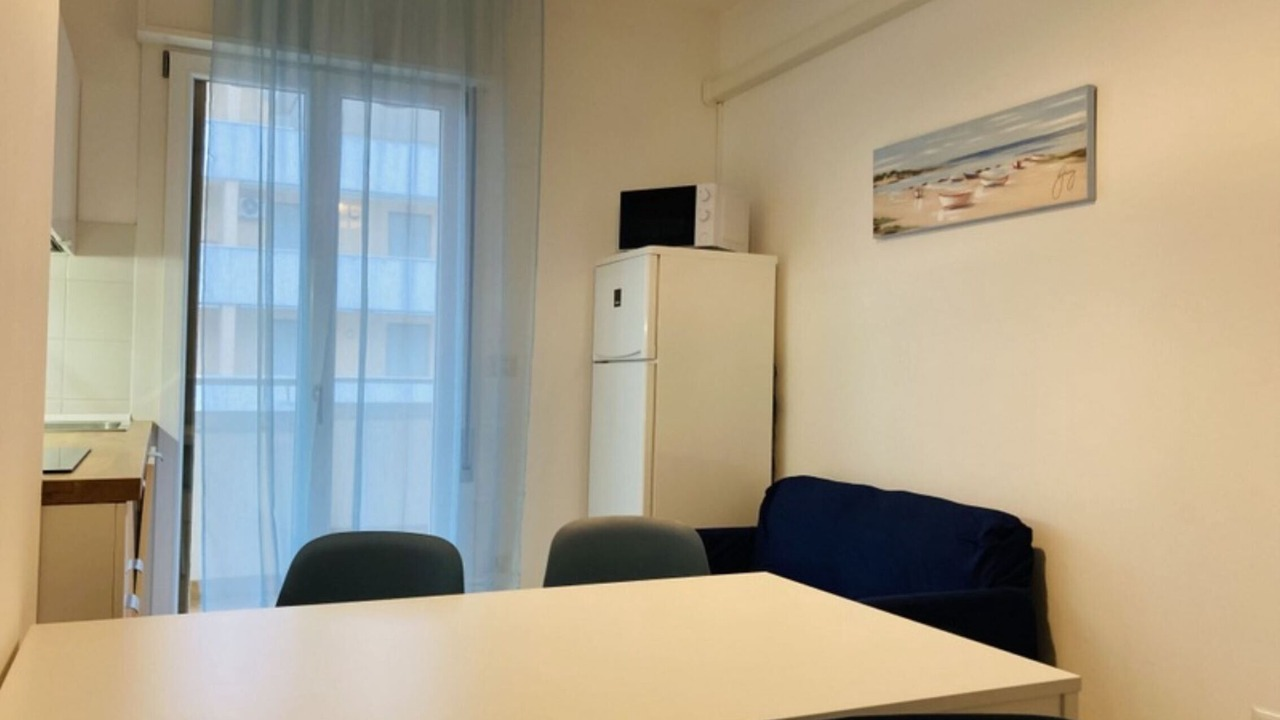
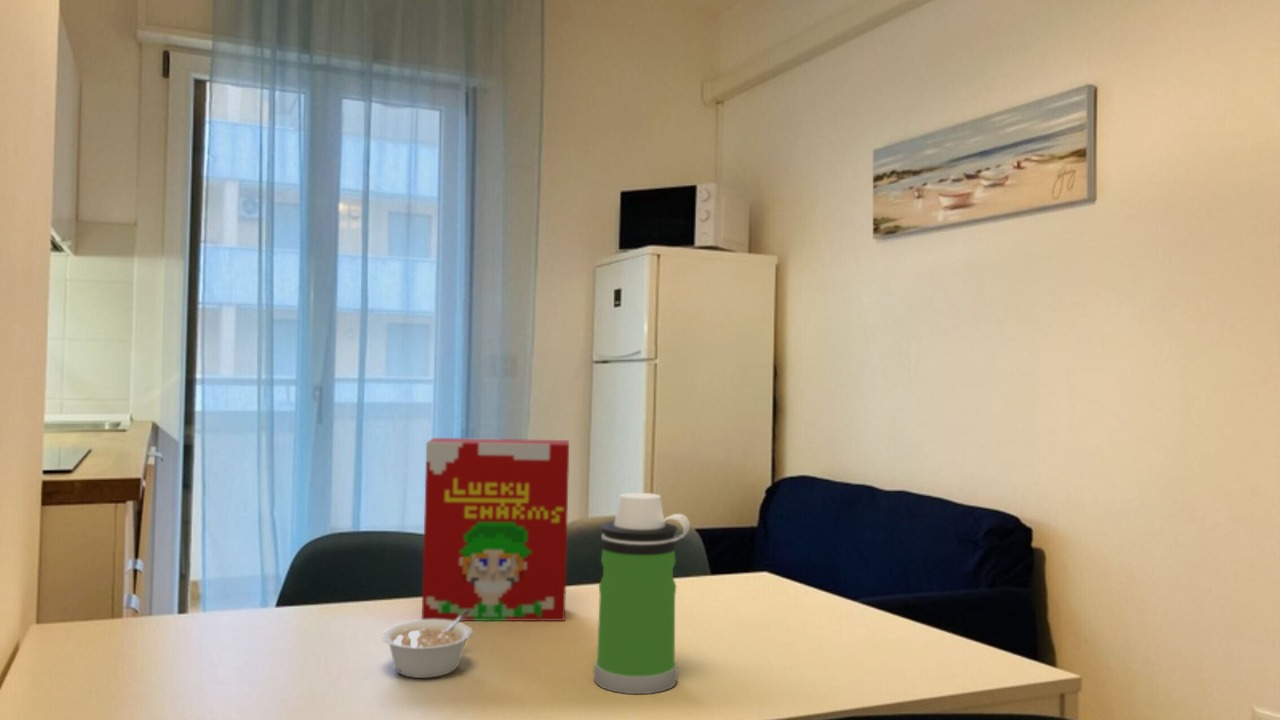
+ legume (428, 645)
+ cereal box (497, 527)
+ water bottle (639, 587)
